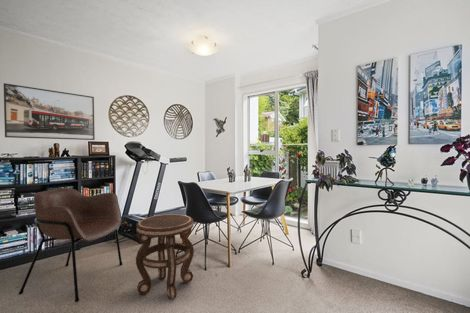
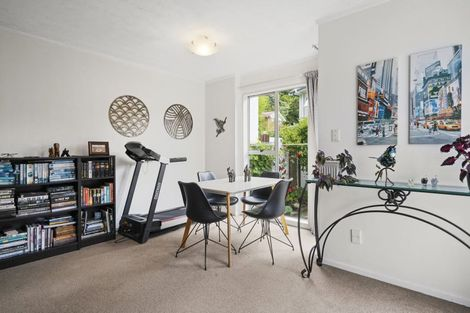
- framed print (54, 114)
- armchair (76, 235)
- side table (164, 254)
